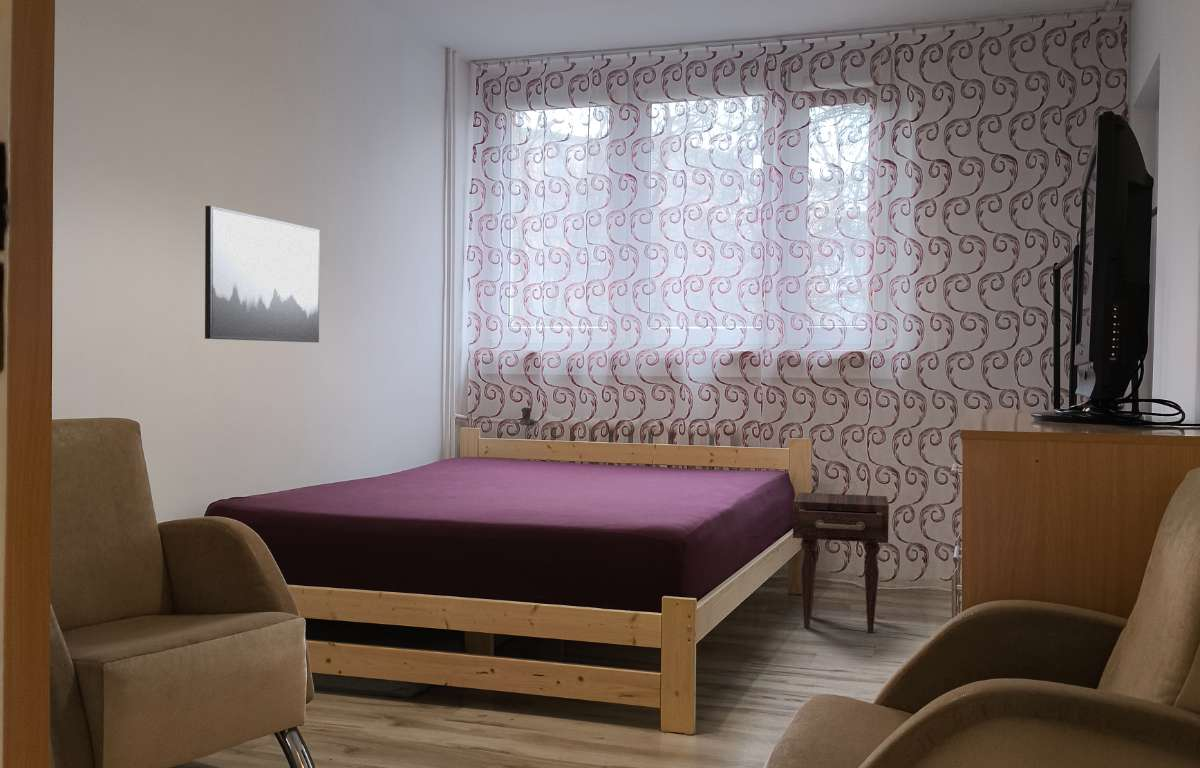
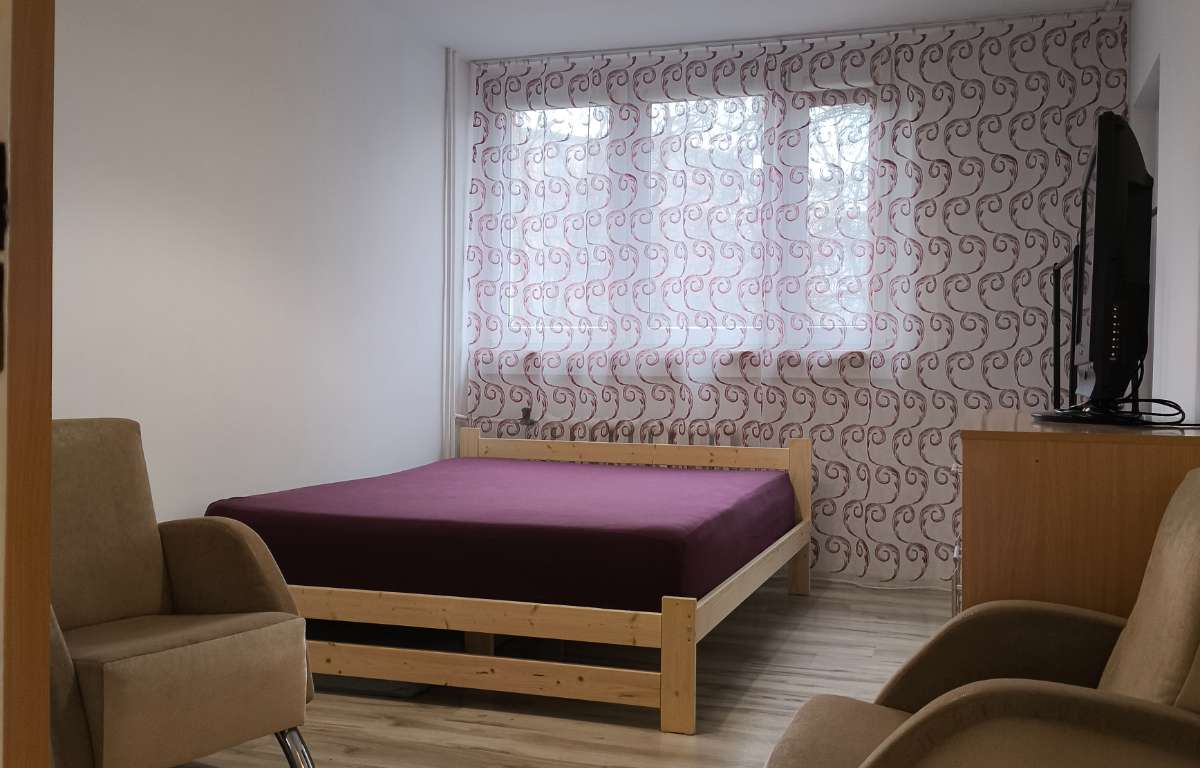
- nightstand (816, 560)
- wall art (266, 279)
